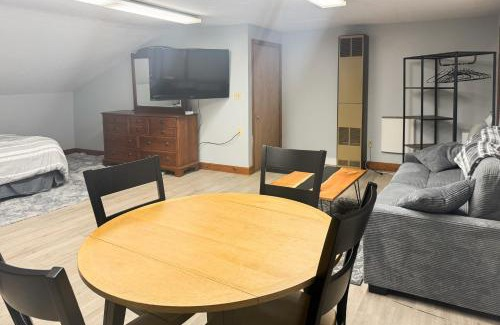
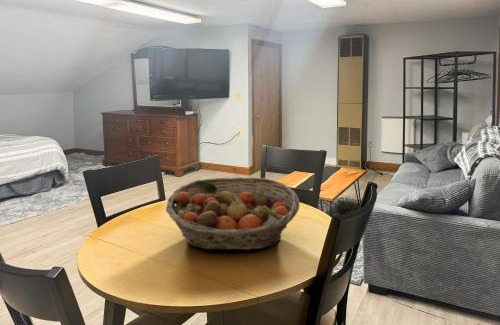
+ fruit basket (232, 211)
